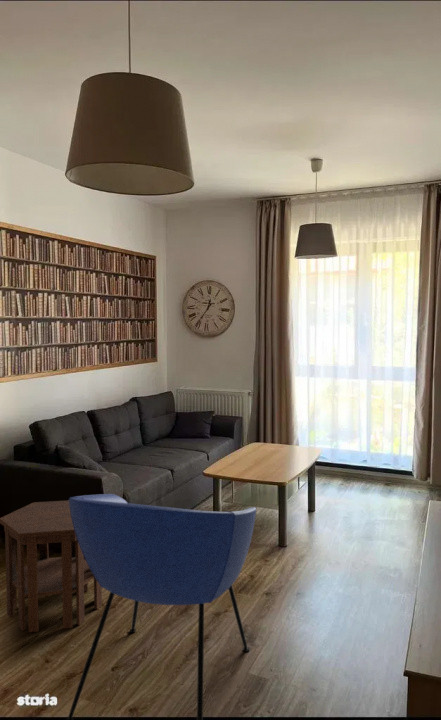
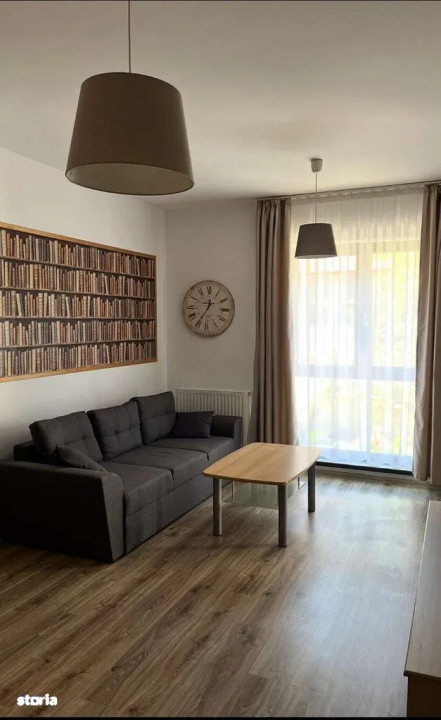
- armchair (162, 583)
- side table (54, 561)
